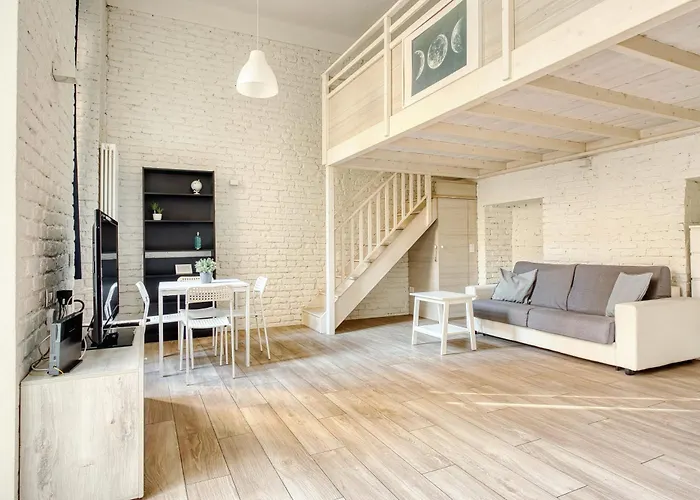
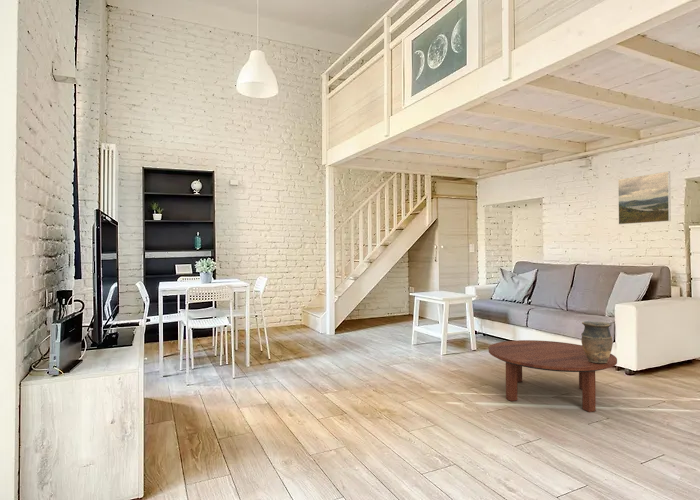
+ vase (596, 342)
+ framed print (643, 199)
+ coffee table (549, 370)
